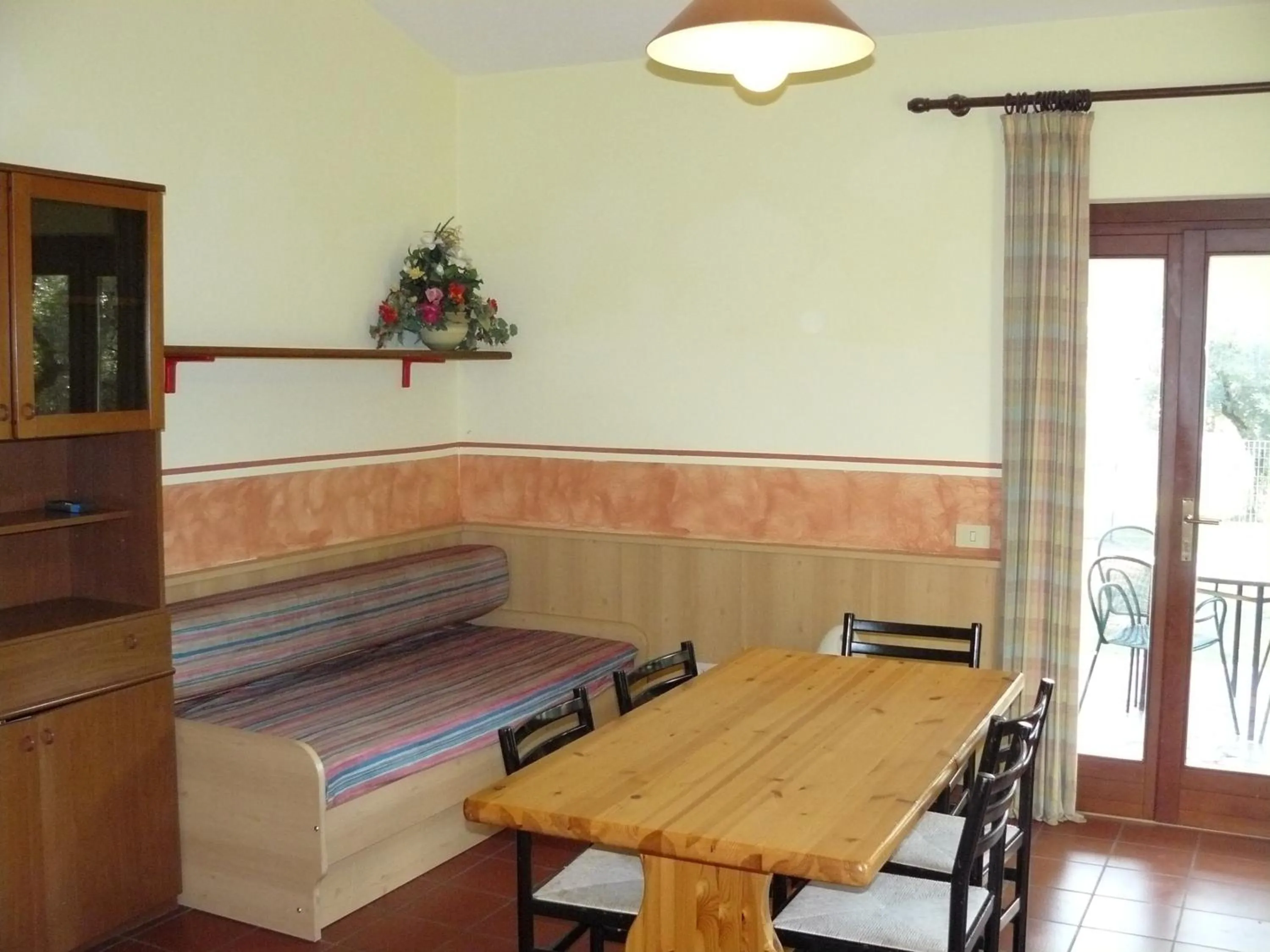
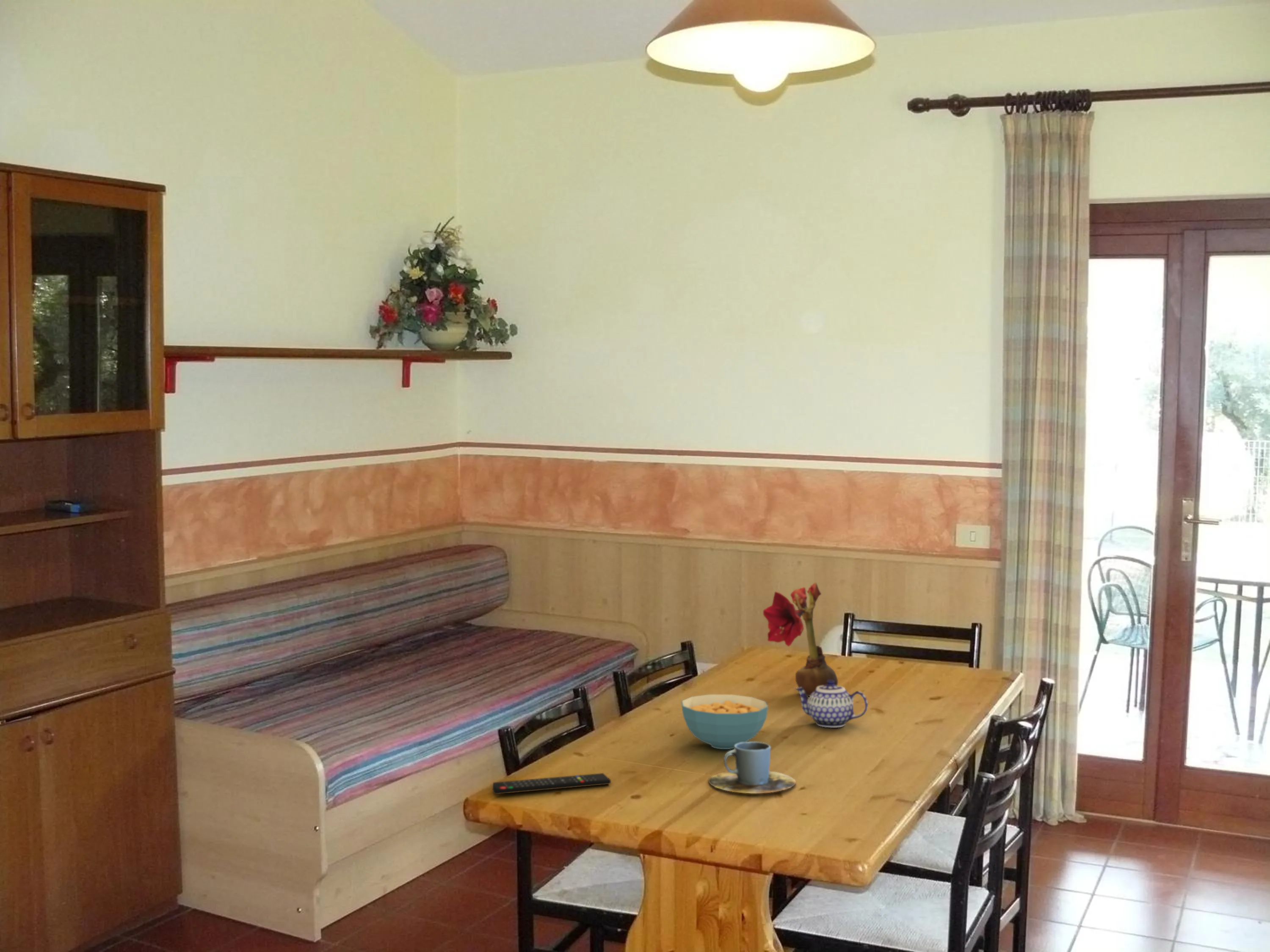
+ cup (752, 764)
+ flower (801, 636)
+ cereal bowl (724, 725)
+ teapot (831, 702)
+ remote control (551, 784)
